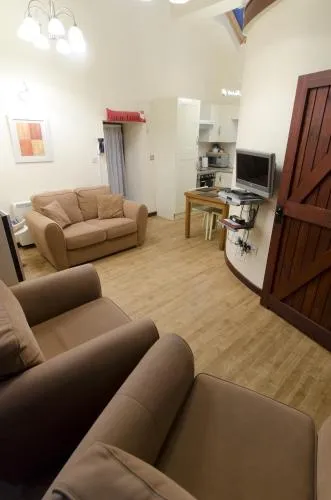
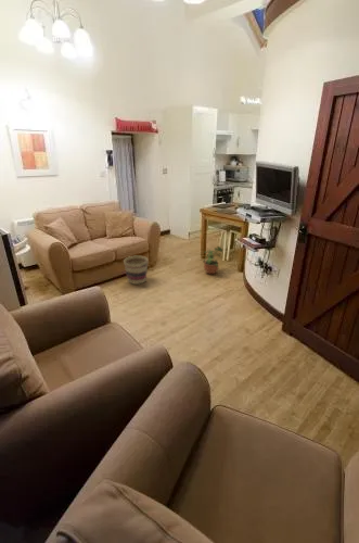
+ potted plant (213, 260)
+ basket (136, 270)
